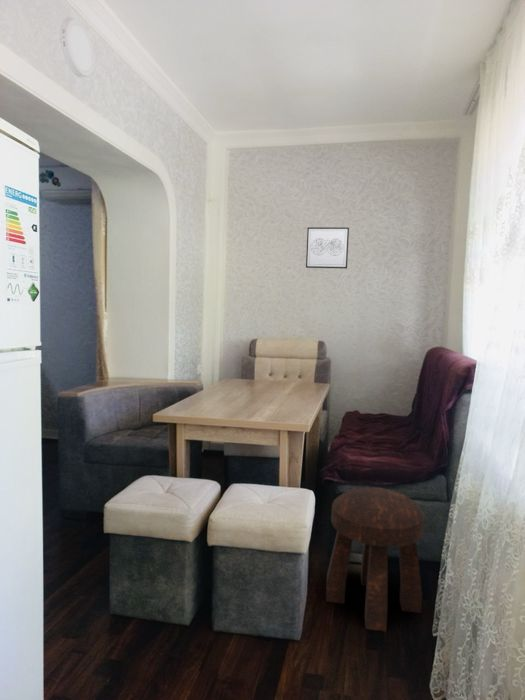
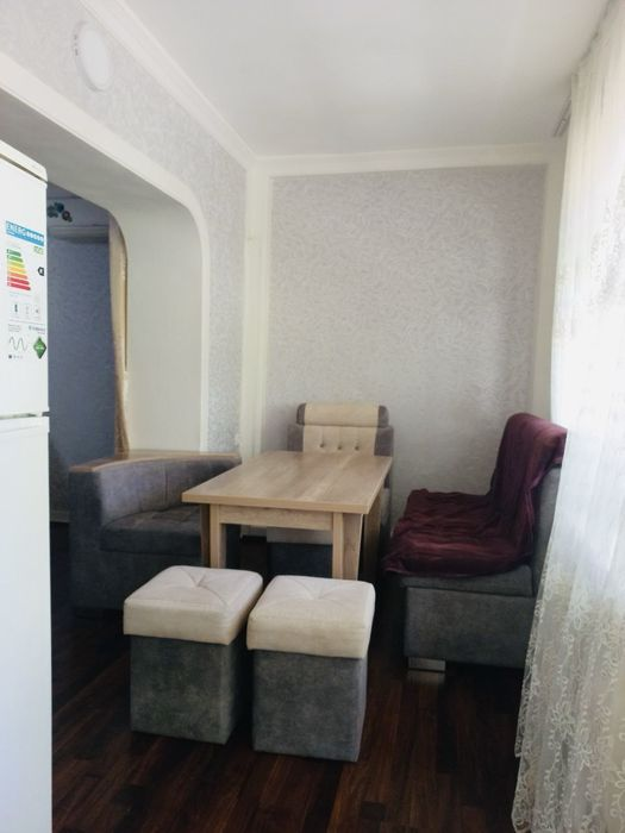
- stool (375, 550)
- wall art (327, 247)
